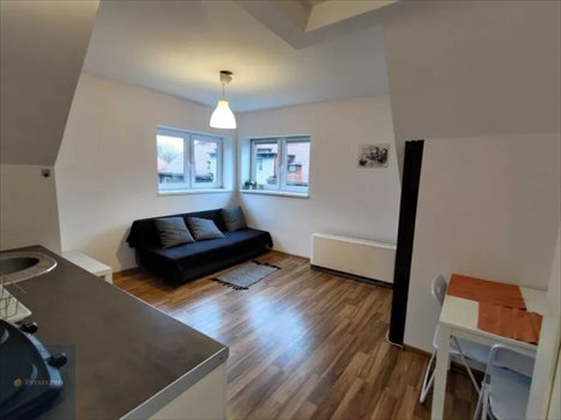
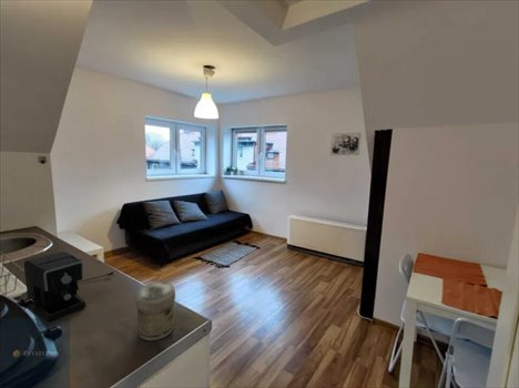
+ coffee maker (82, 273)
+ jar (155, 309)
